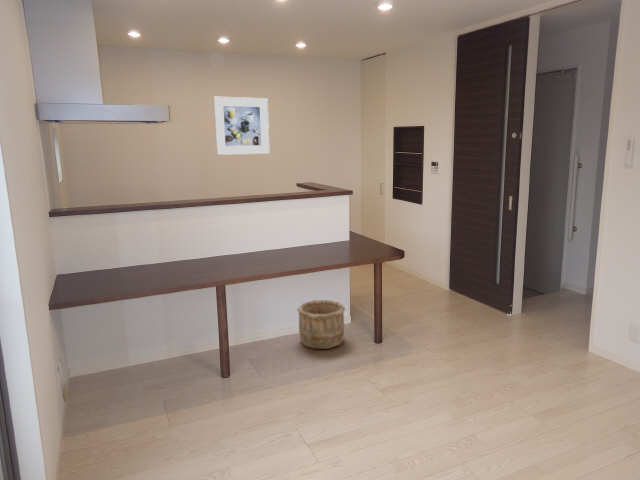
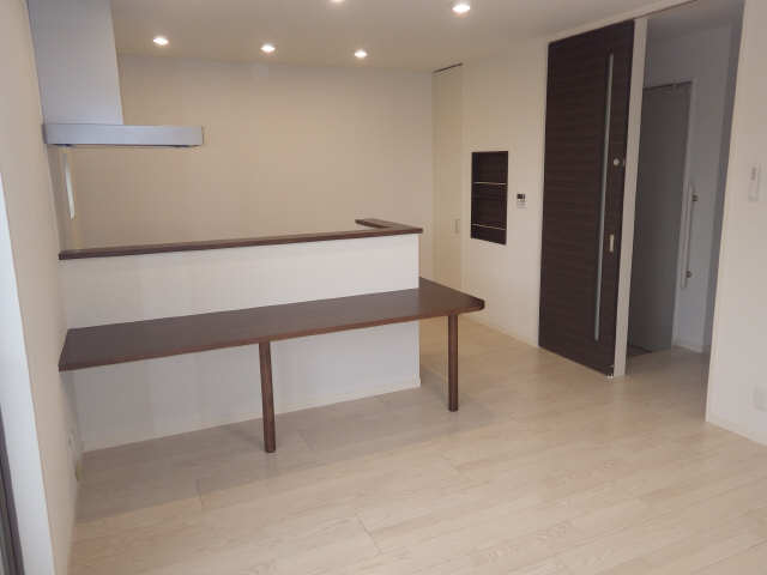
- wooden bucket (321, 323)
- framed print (242, 126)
